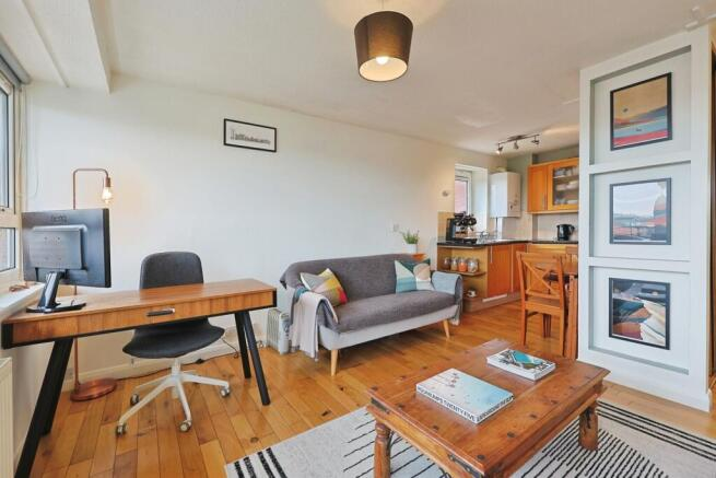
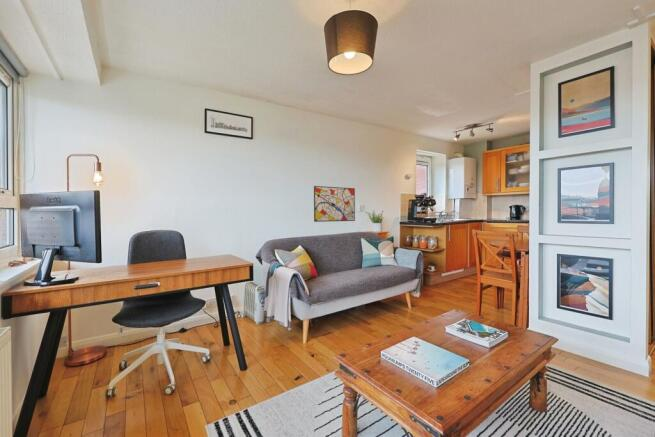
+ wall art (335, 204)
